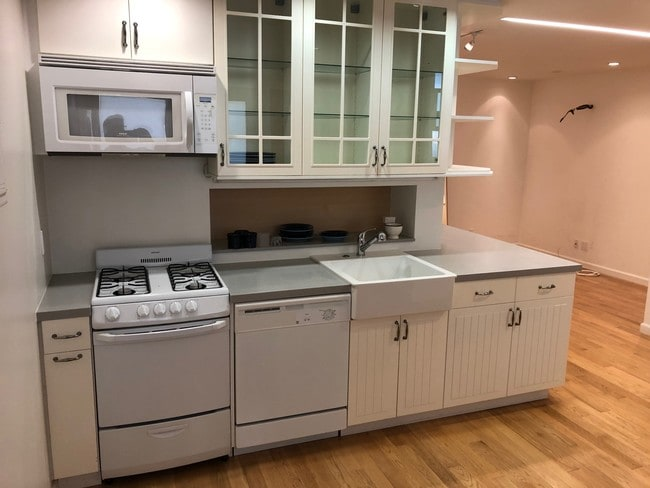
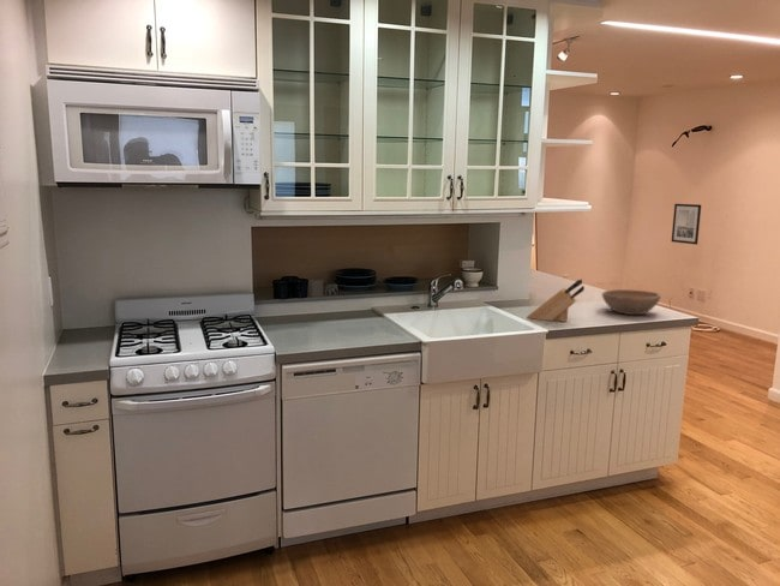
+ bowl (630, 301)
+ wall art (685, 223)
+ knife block (556, 298)
